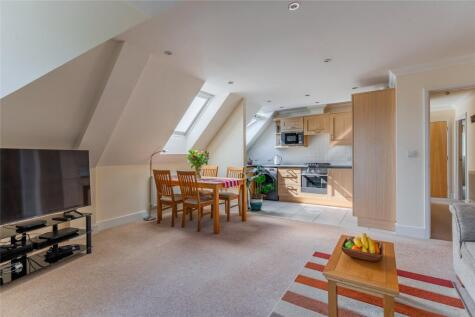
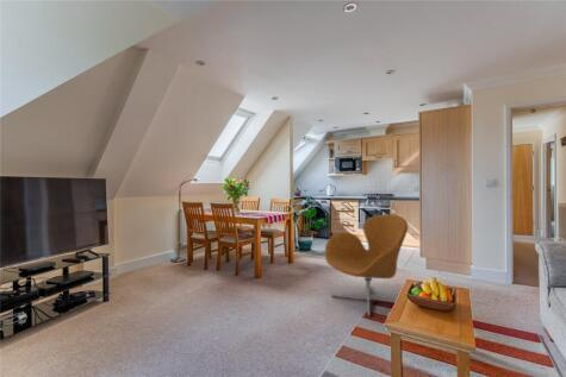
+ armchair (368, 258)
